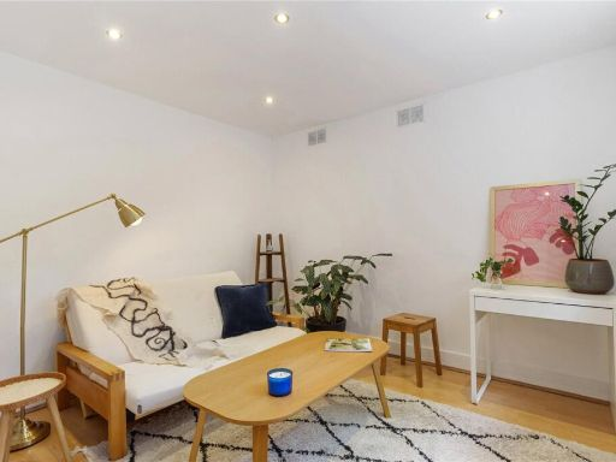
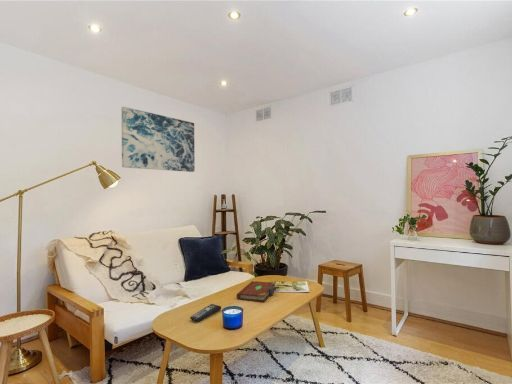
+ remote control (206, 312)
+ wall art (161, 142)
+ book (257, 289)
